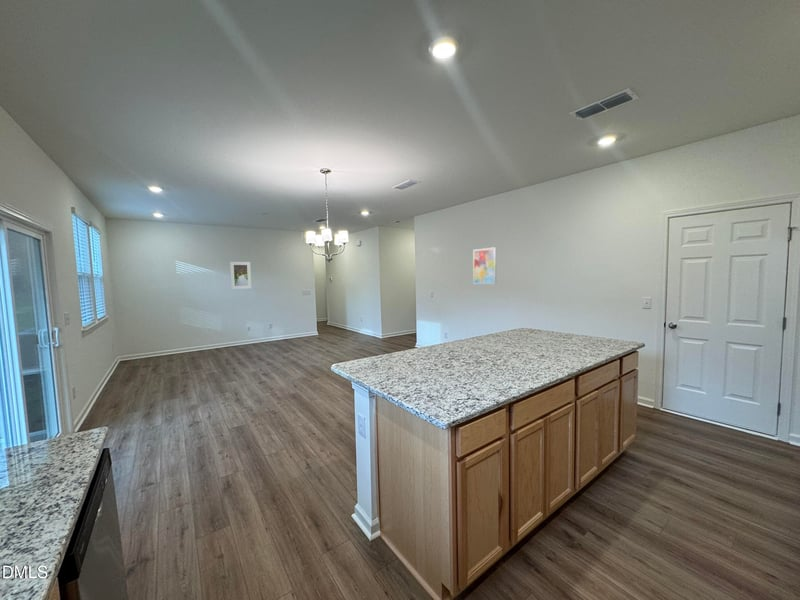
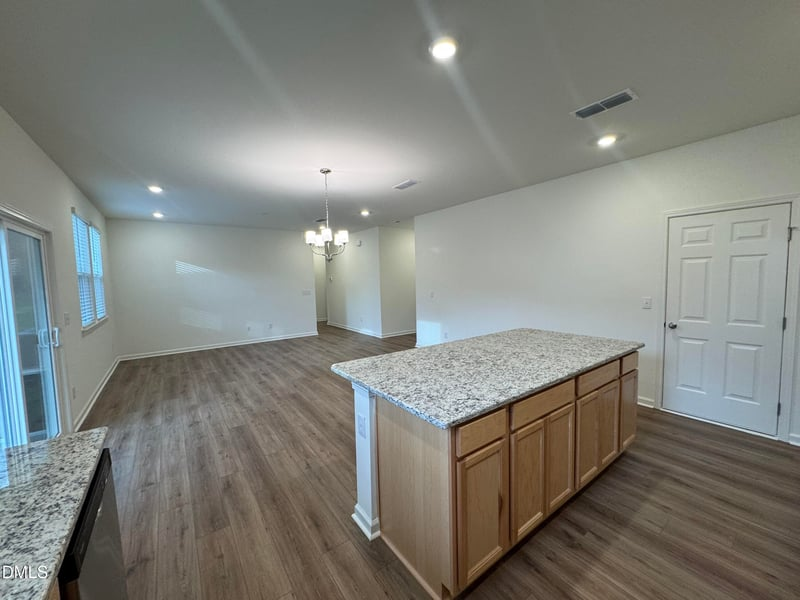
- wall art (484, 266)
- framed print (240, 275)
